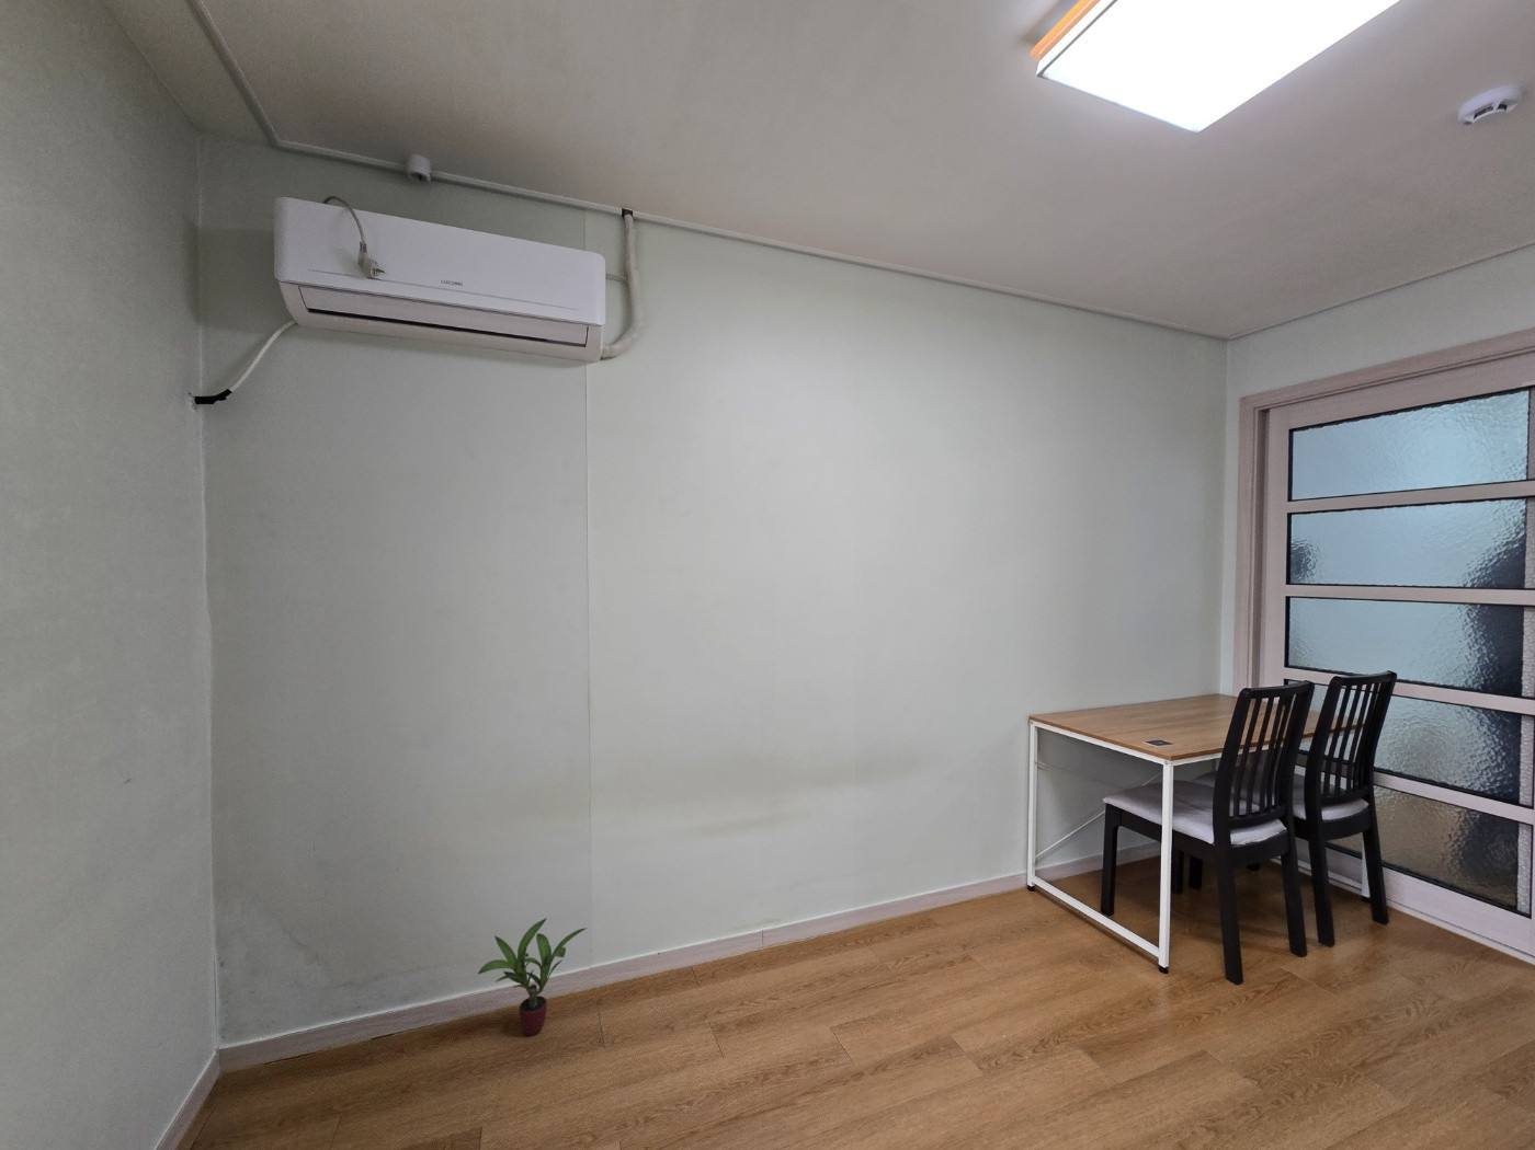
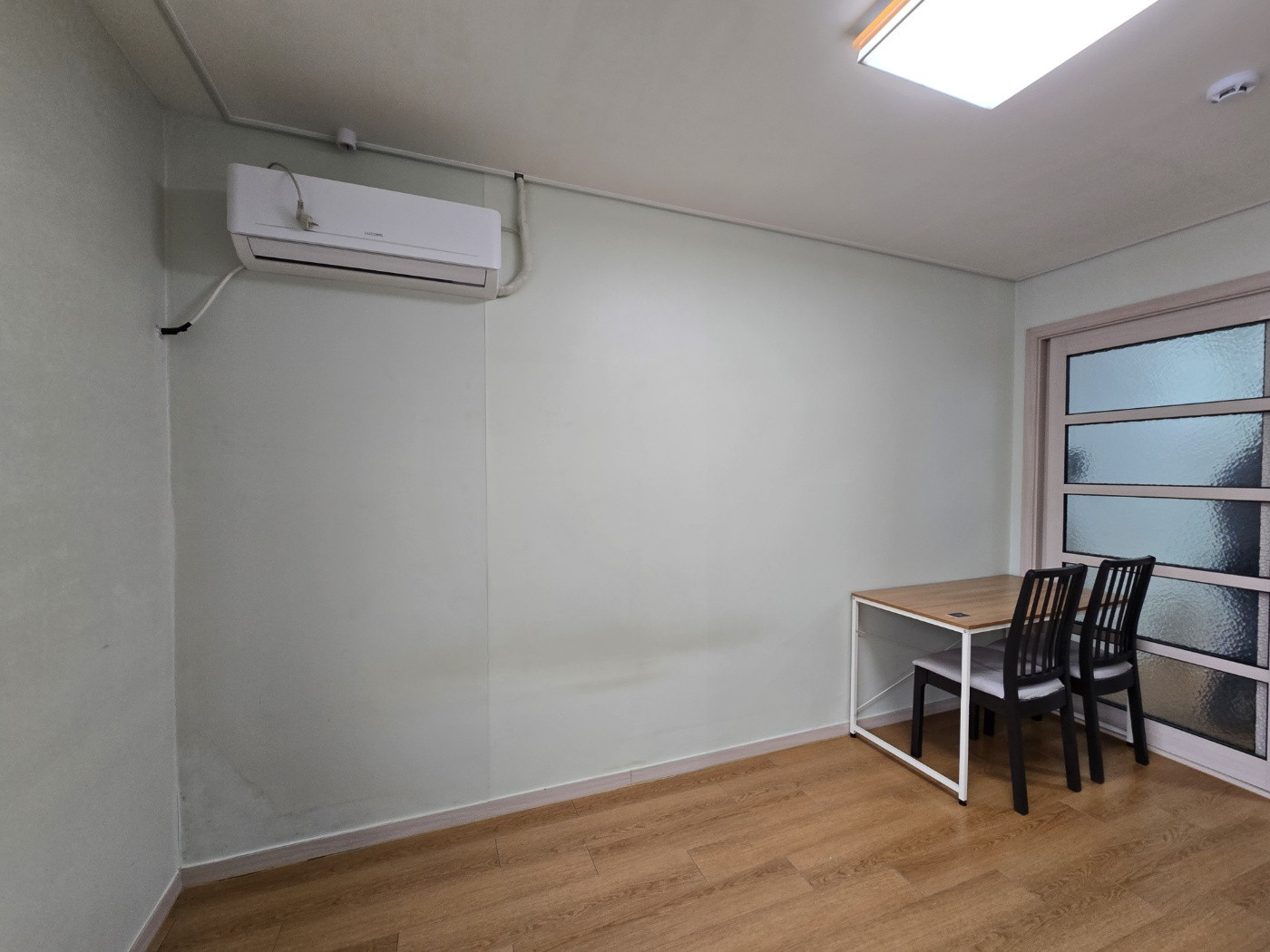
- potted plant (535, 987)
